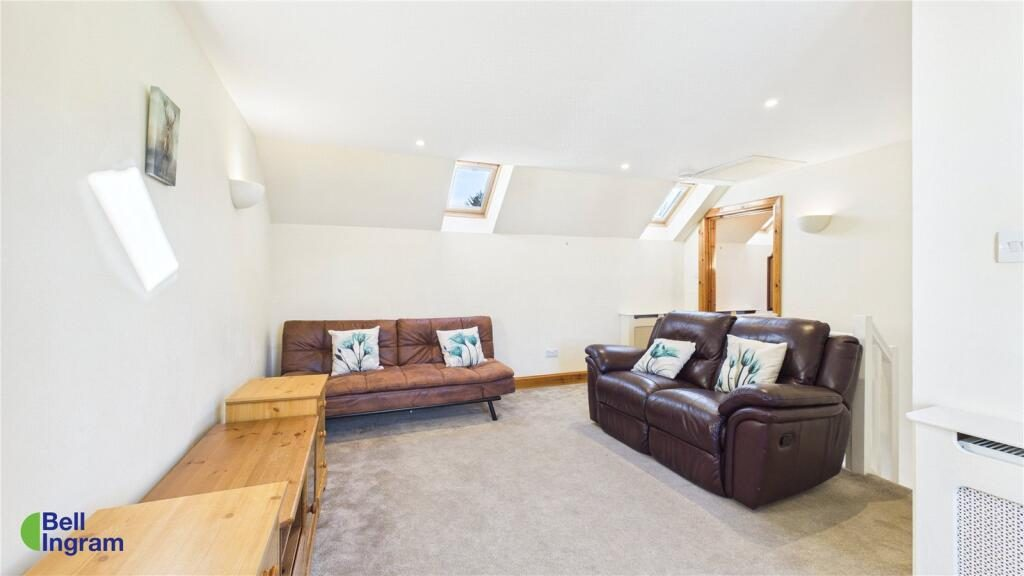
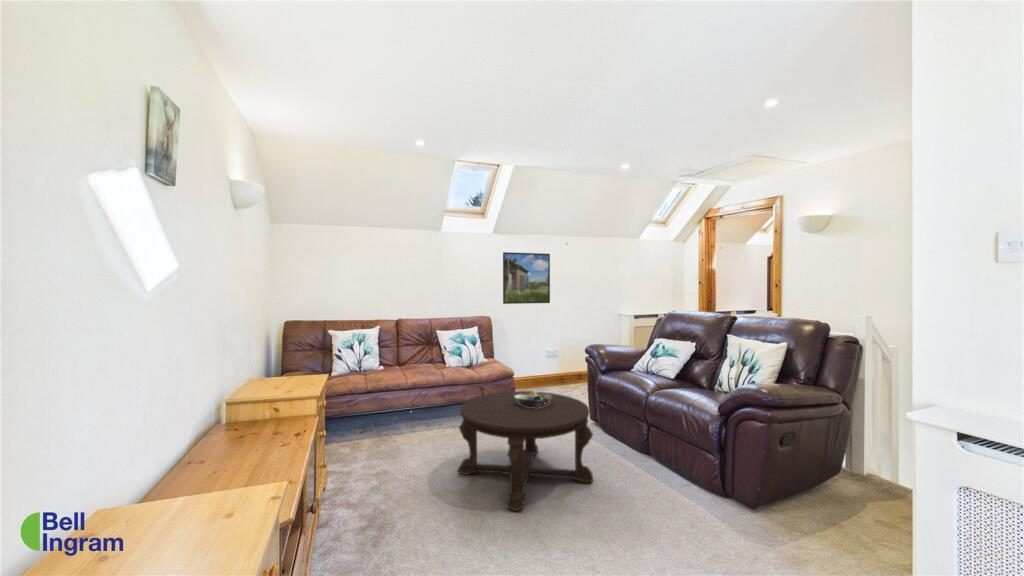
+ coffee table (524, 440)
+ decorative bowl (537, 396)
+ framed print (526, 278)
